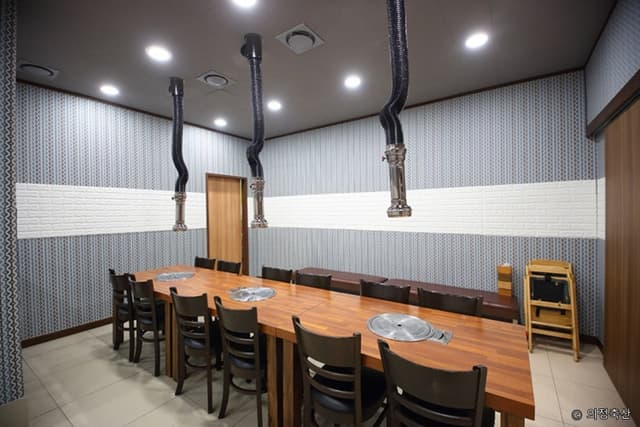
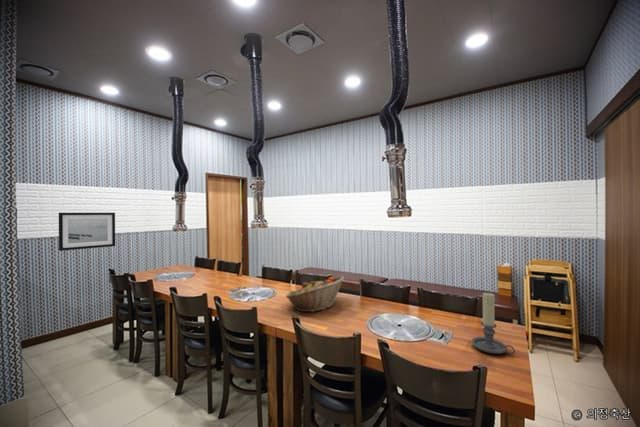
+ fruit basket (316, 291)
+ wall art (88, 230)
+ candle holder (492, 321)
